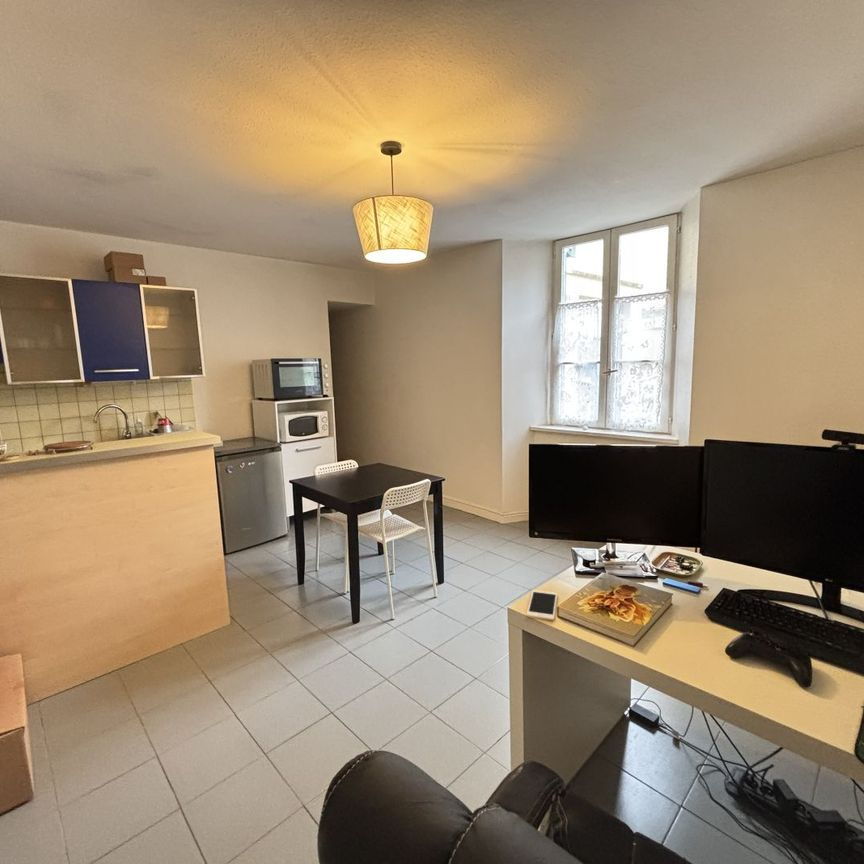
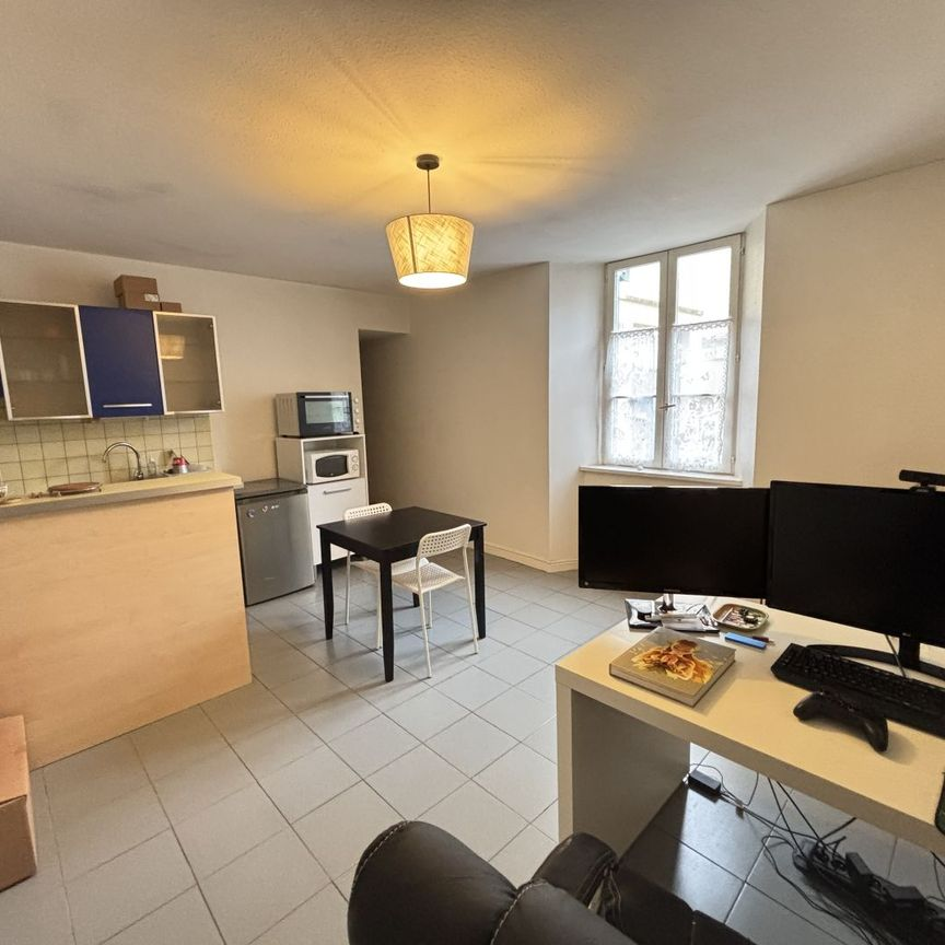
- cell phone (542, 604)
